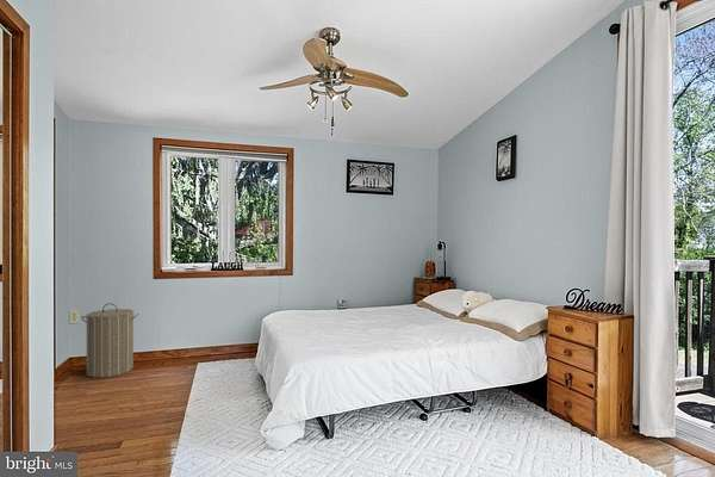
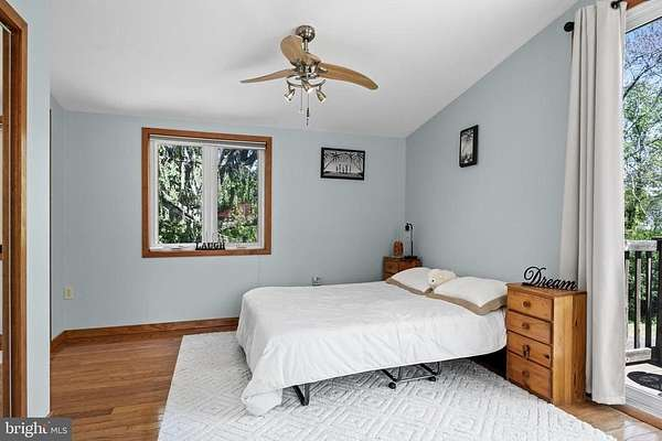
- laundry hamper (110, 336)
